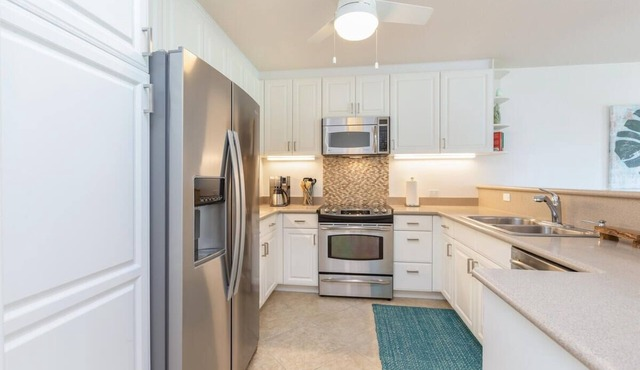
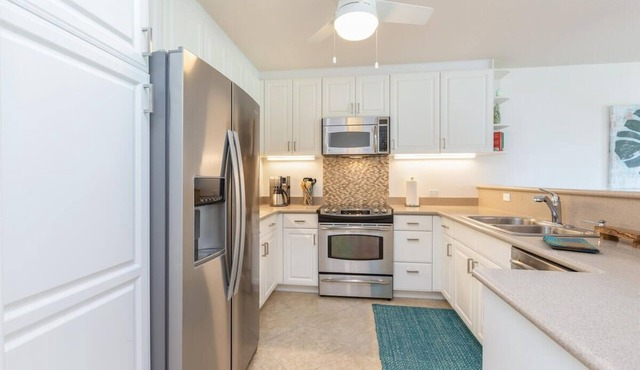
+ dish towel (568, 243)
